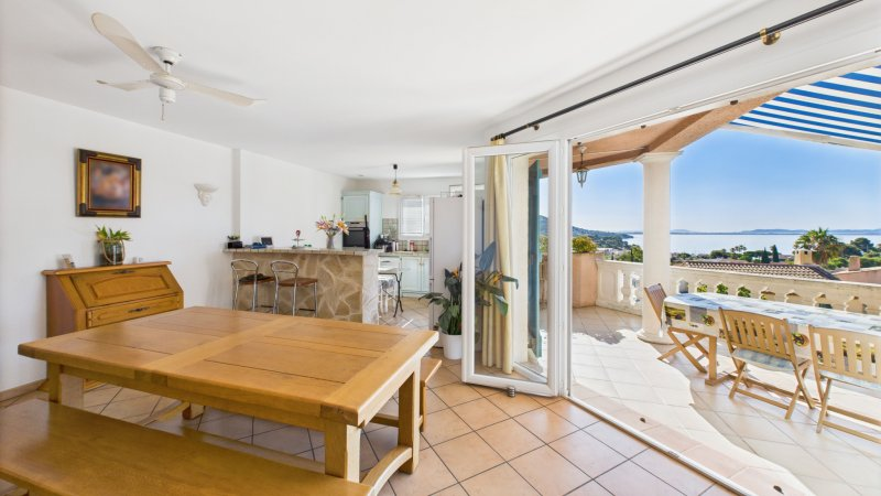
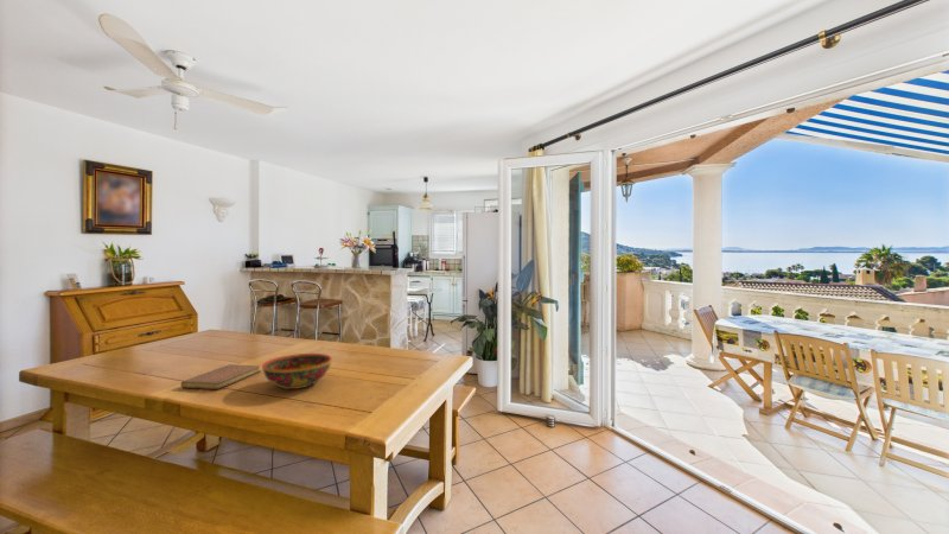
+ notebook (223, 375)
+ bowl (298, 373)
